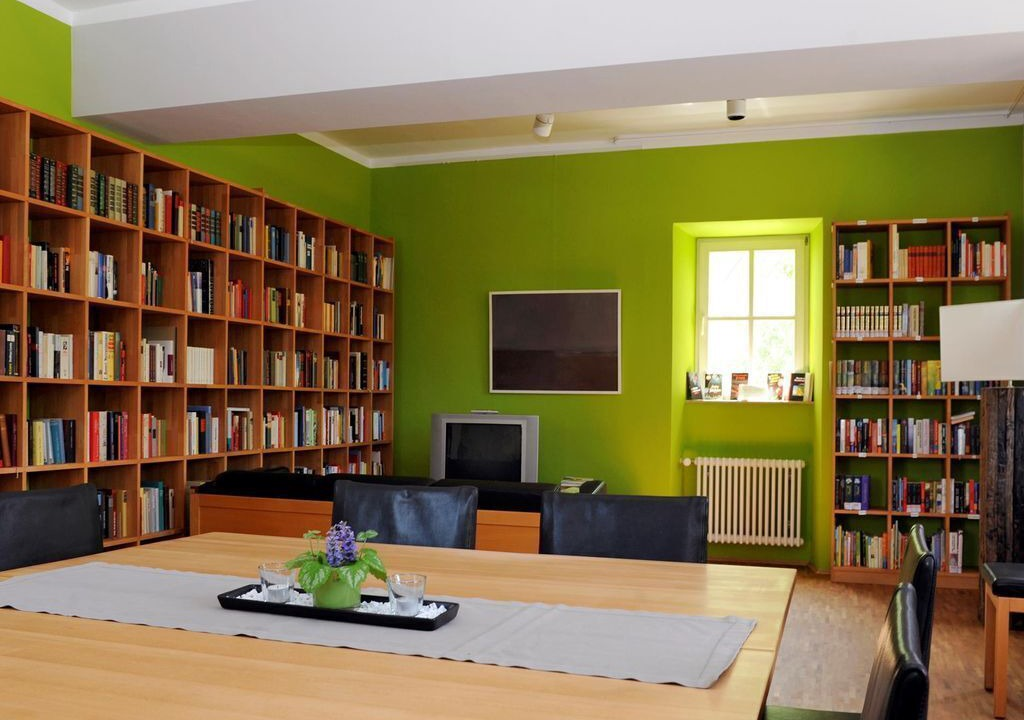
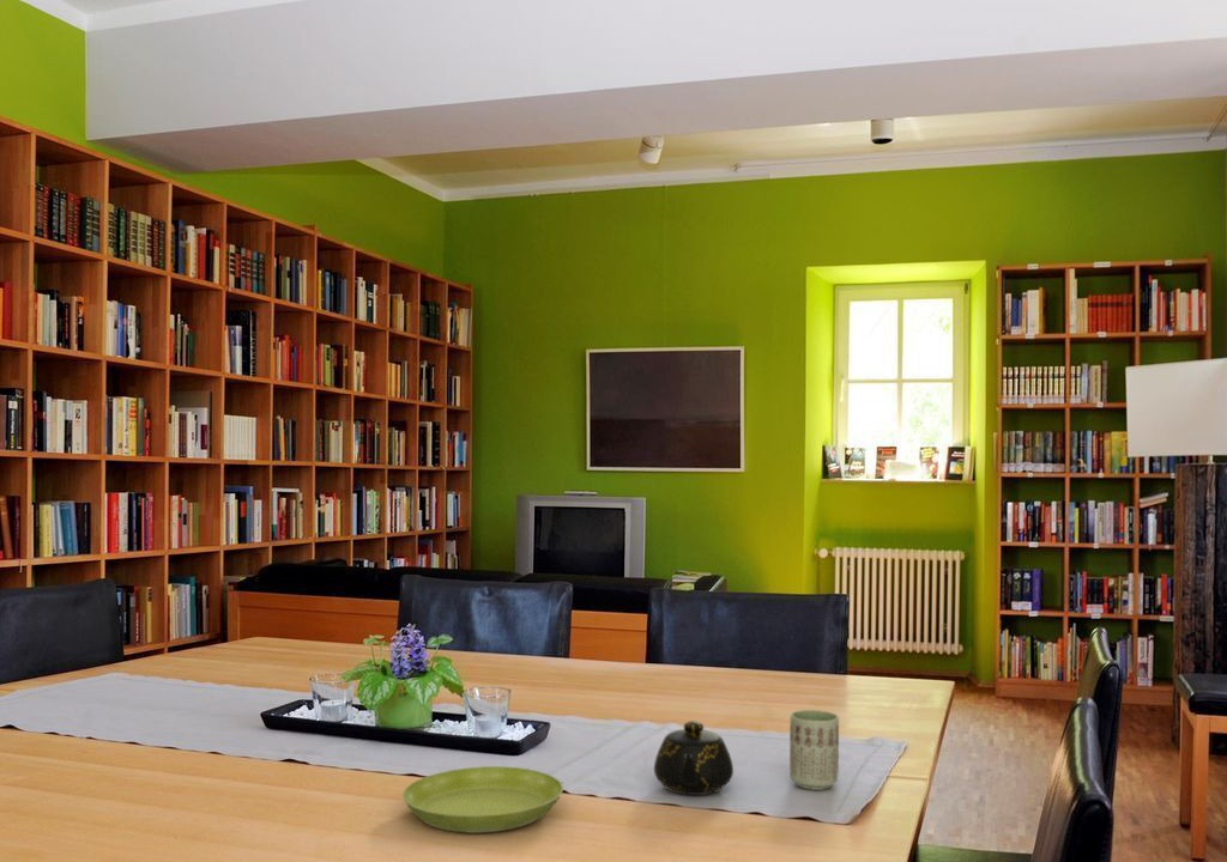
+ teapot (693, 755)
+ cup (814, 749)
+ saucer (483, 800)
